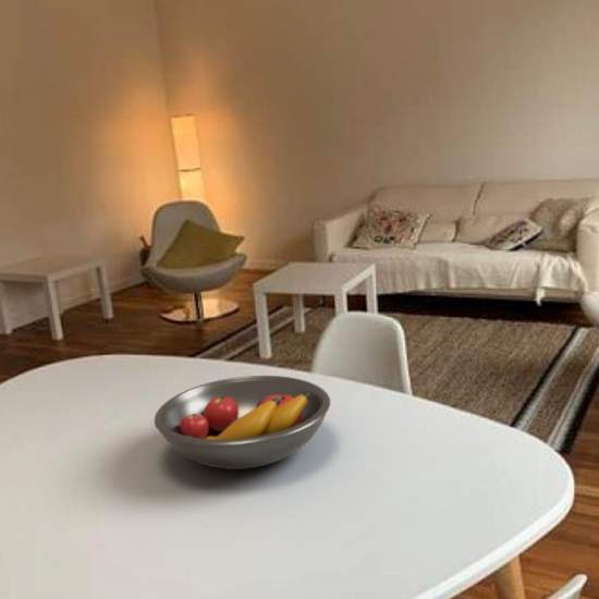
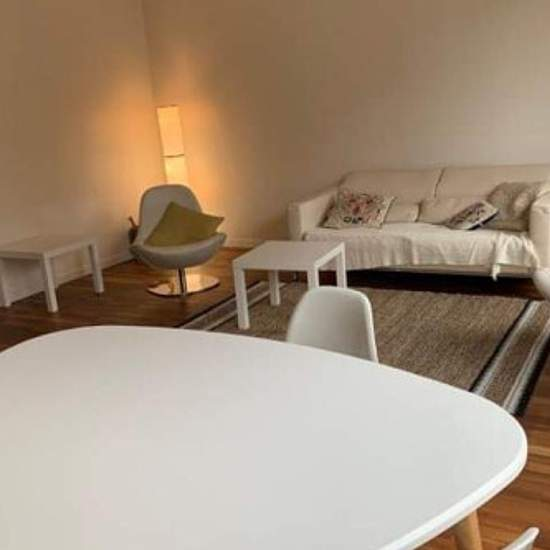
- fruit bowl (244, 421)
